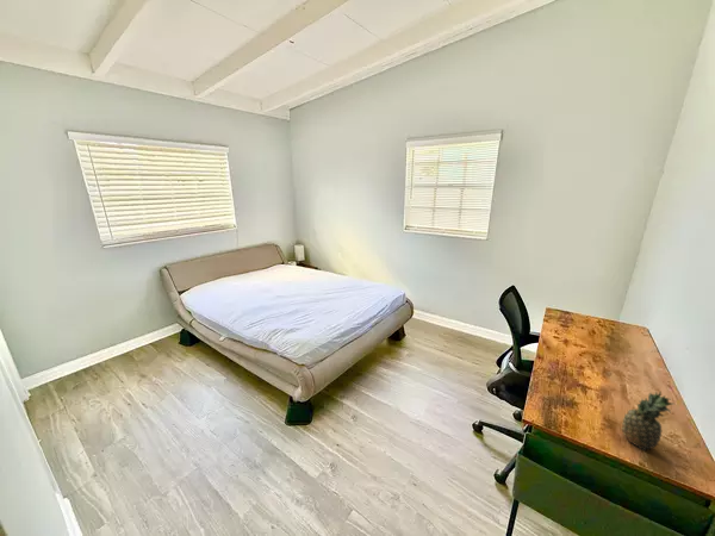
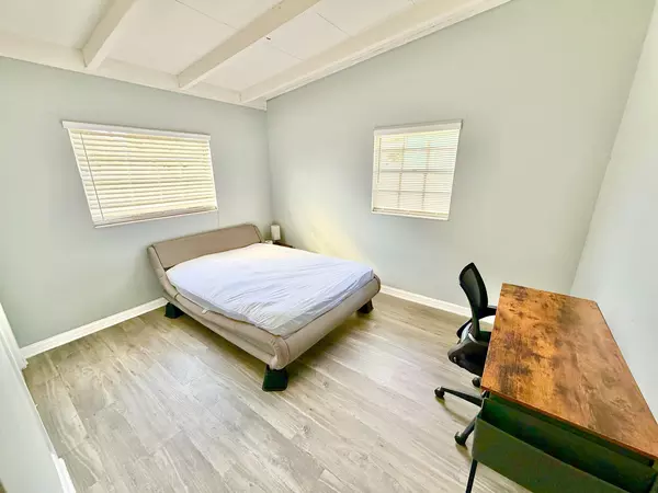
- fruit (646, 416)
